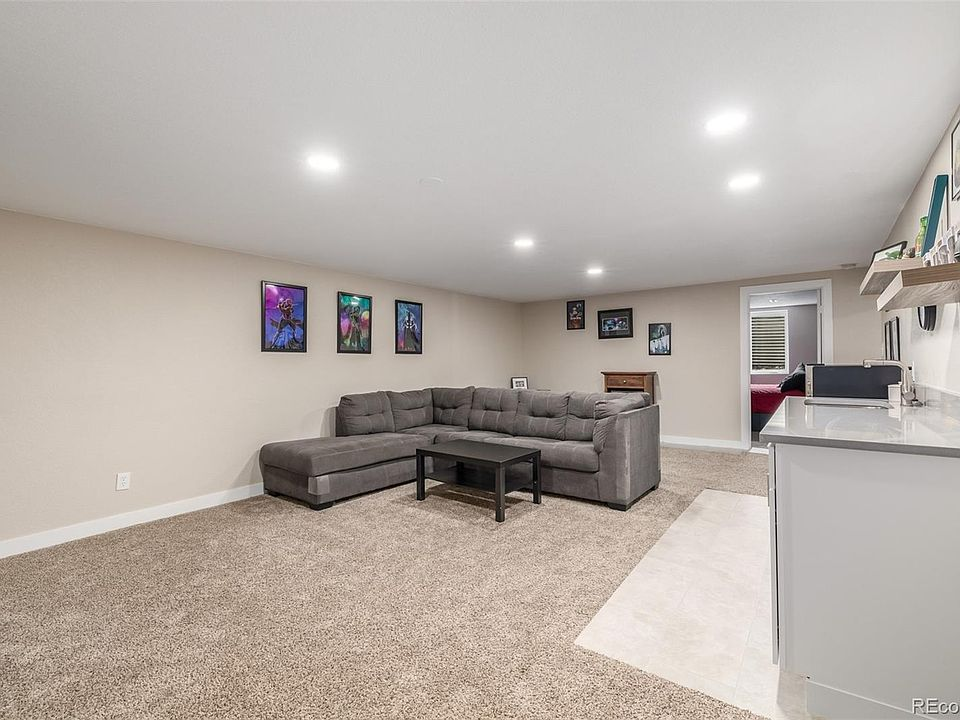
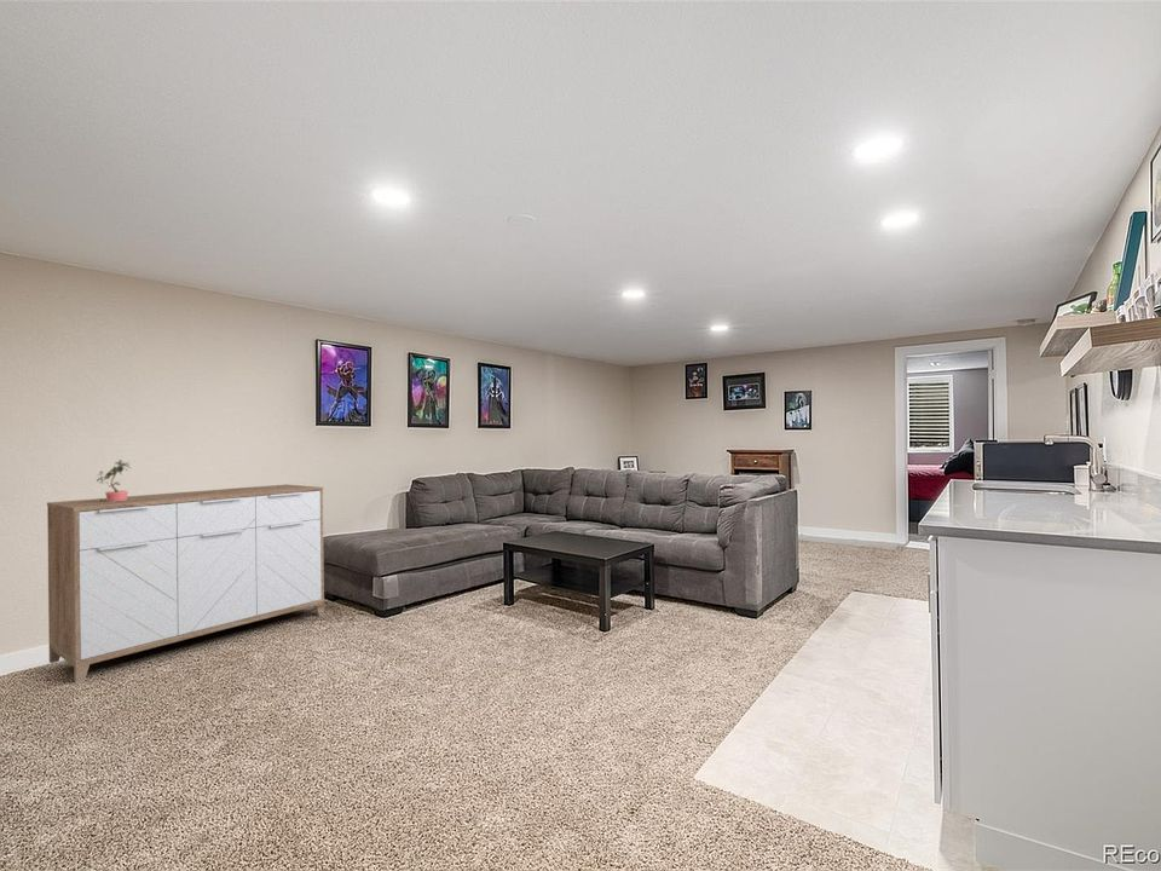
+ potted plant (112, 479)
+ sideboard (202, 565)
